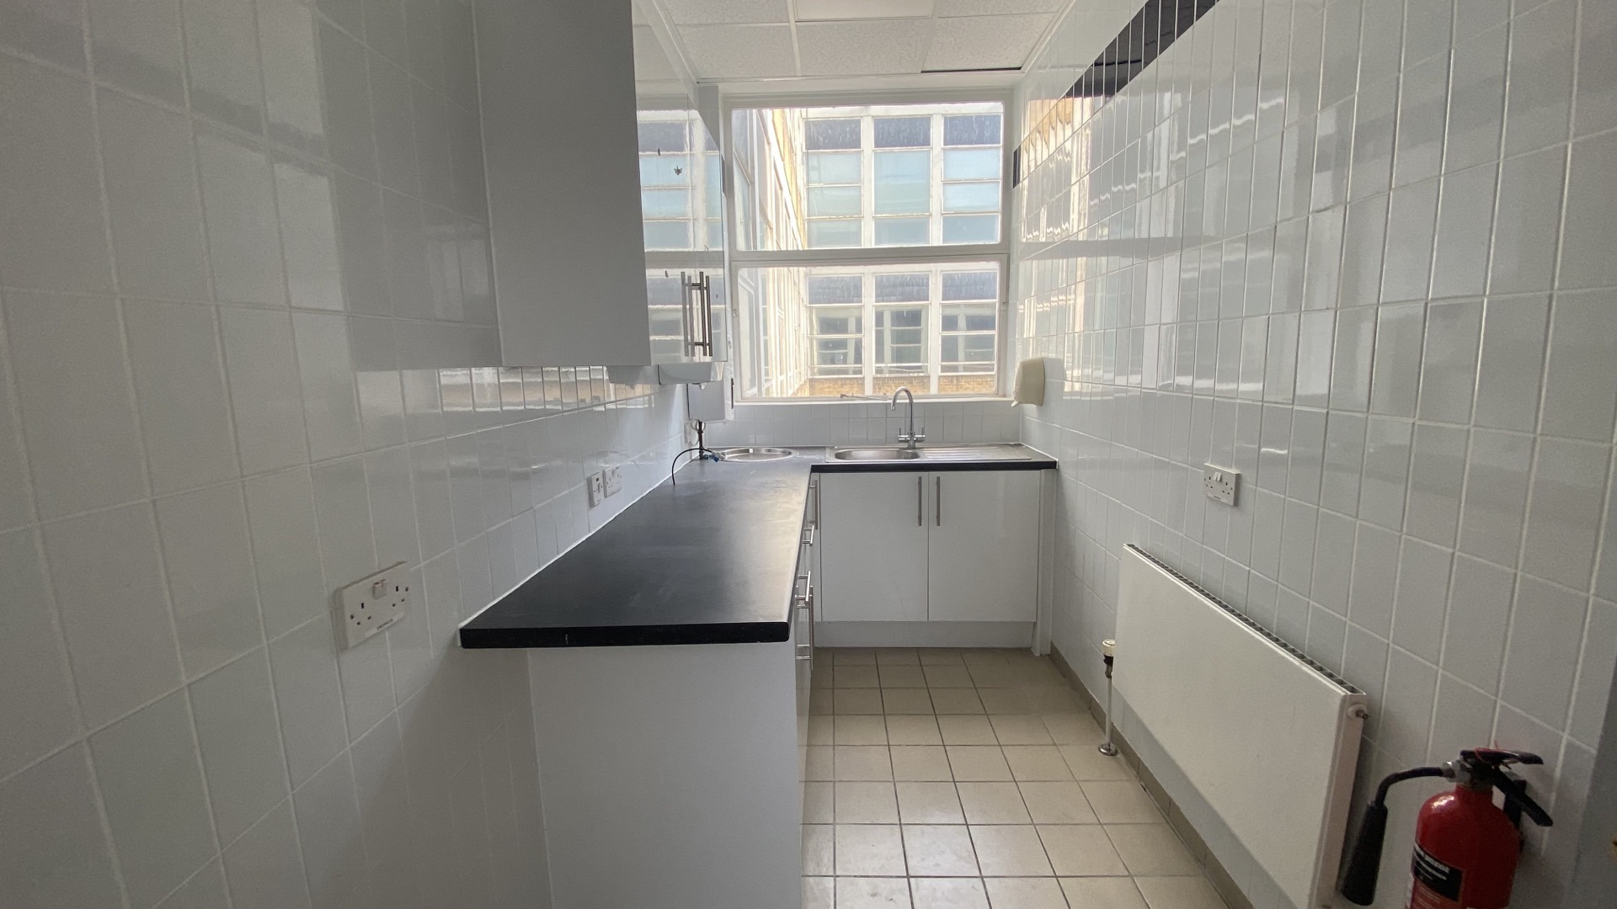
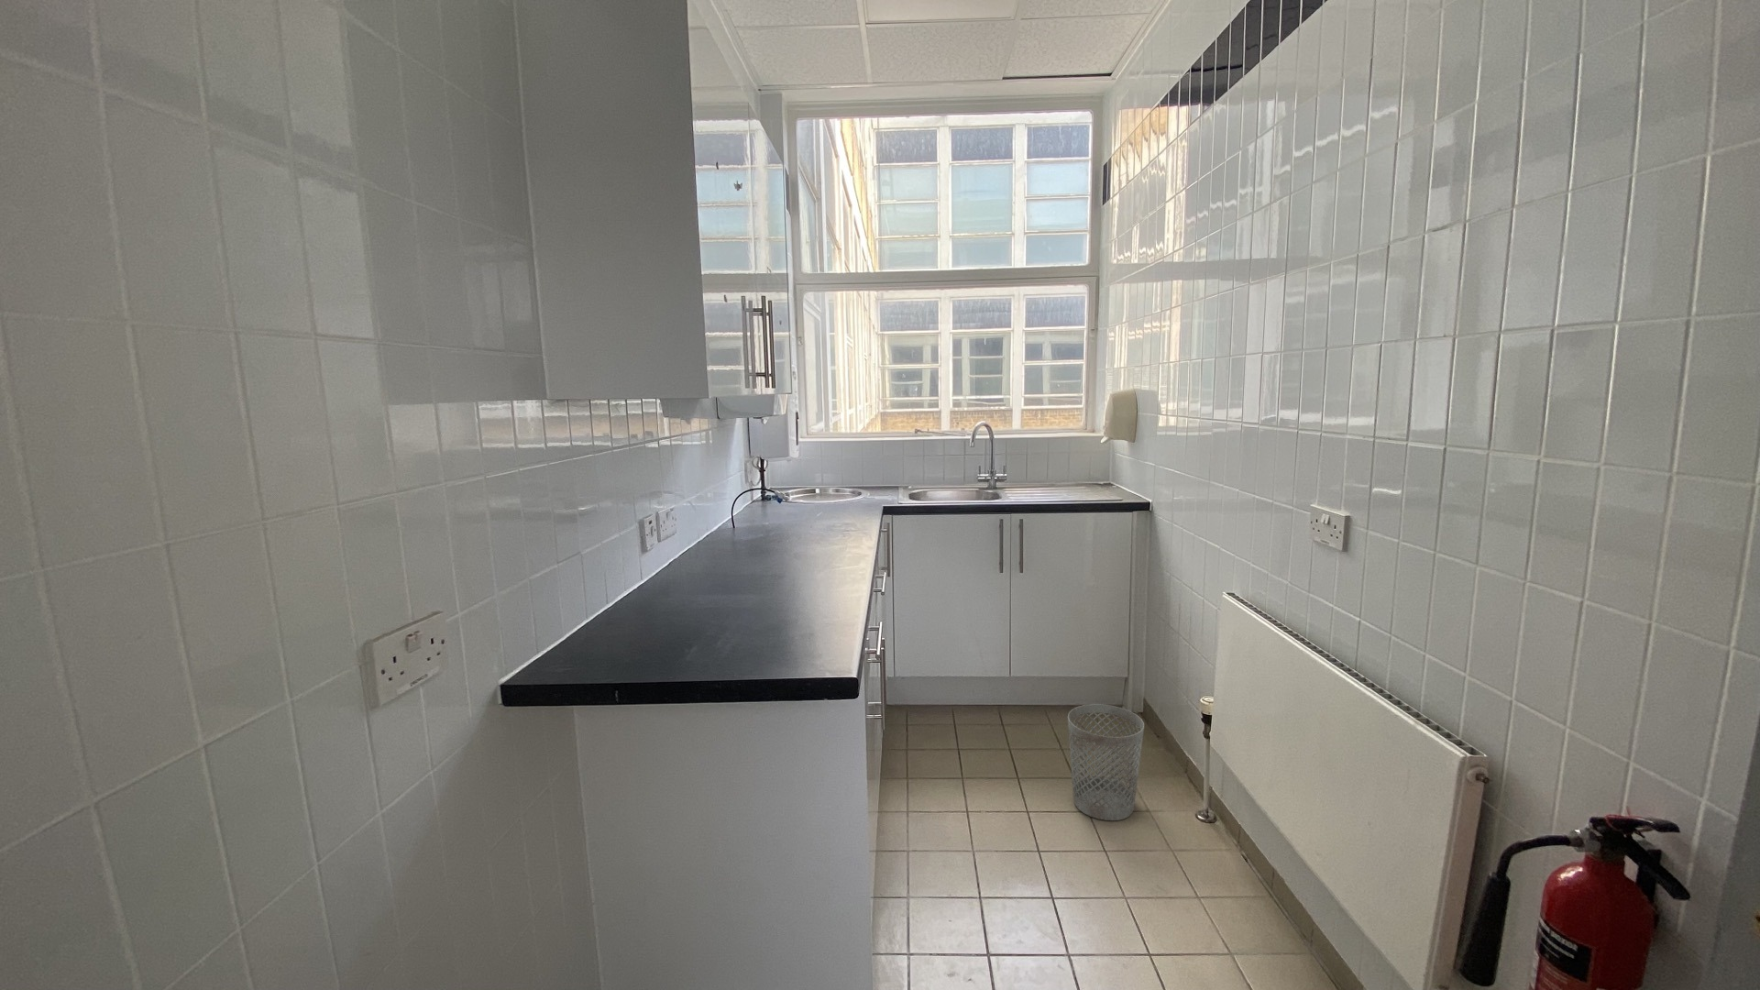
+ wastebasket (1105, 762)
